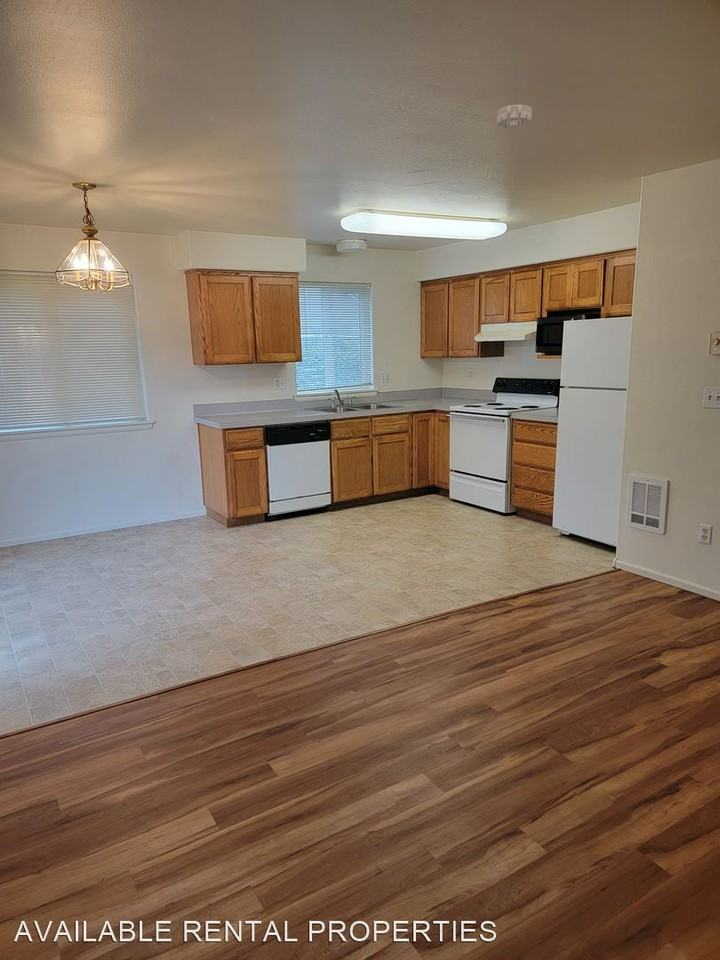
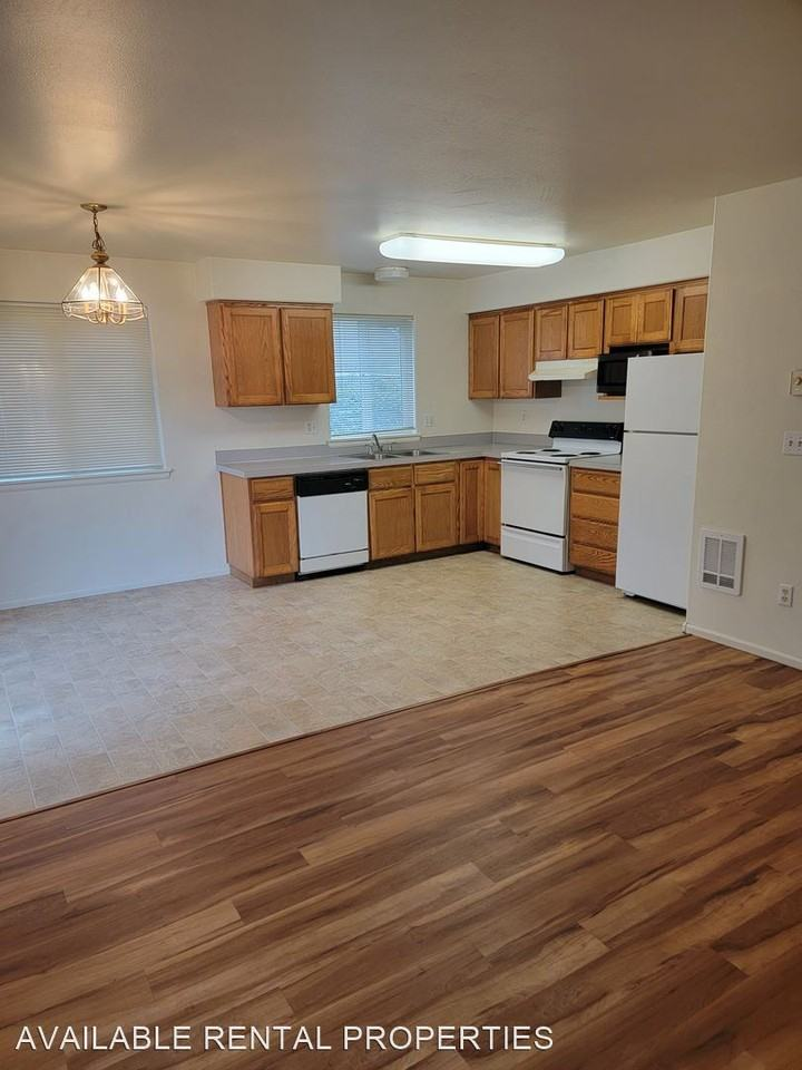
- smoke detector (514, 116)
